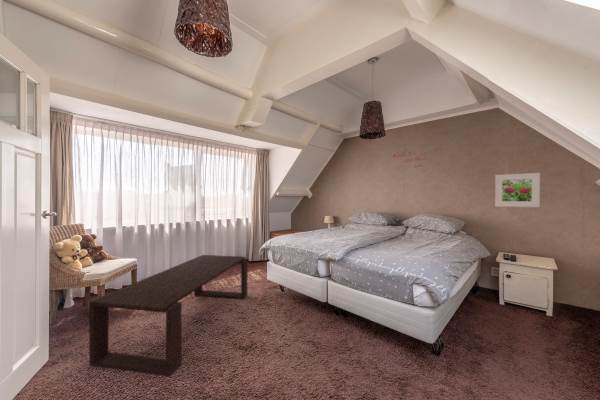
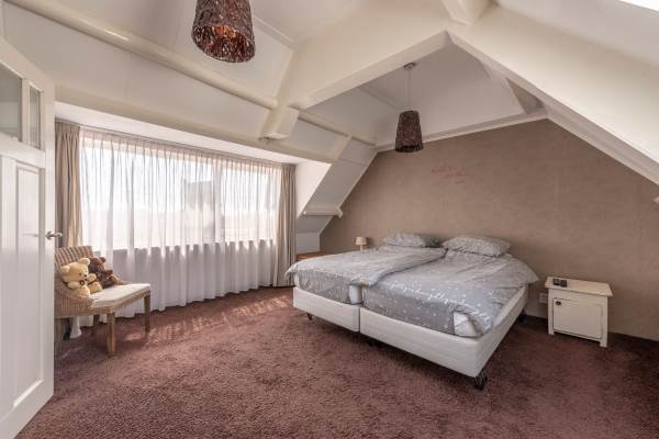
- coffee table (188, 294)
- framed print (516, 190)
